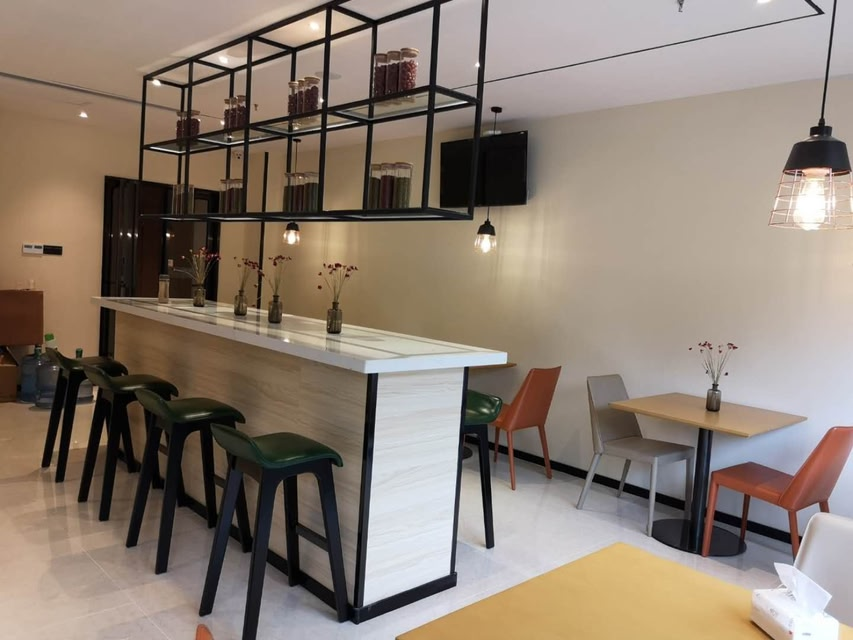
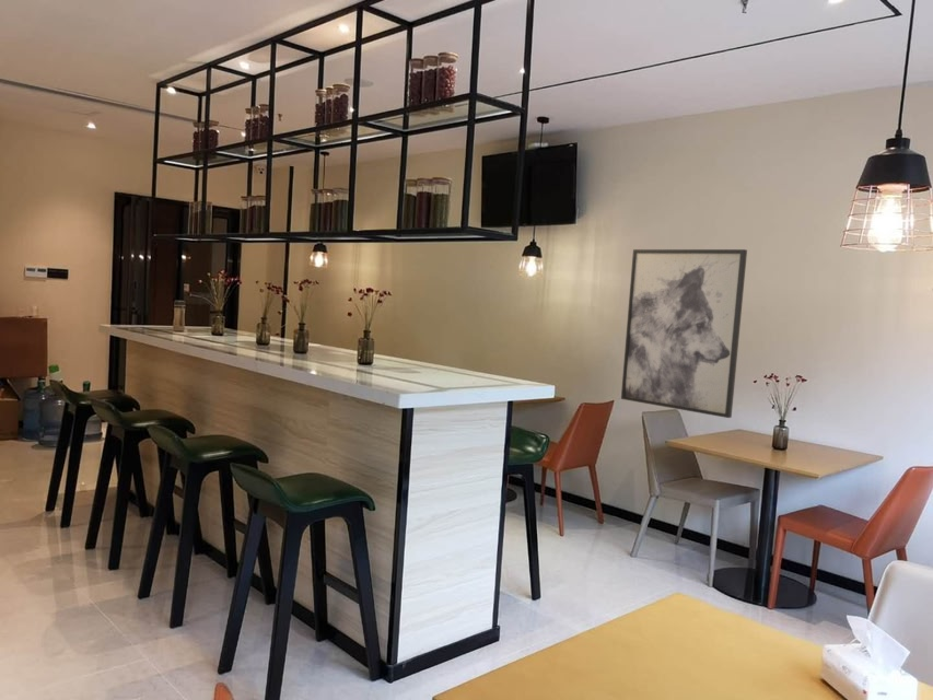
+ wall art (679, 329)
